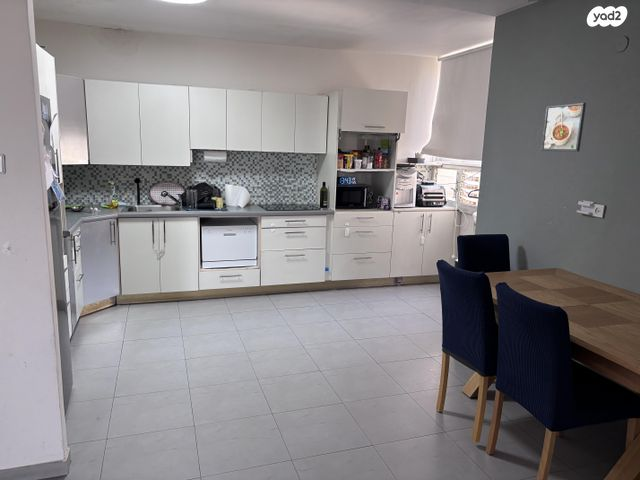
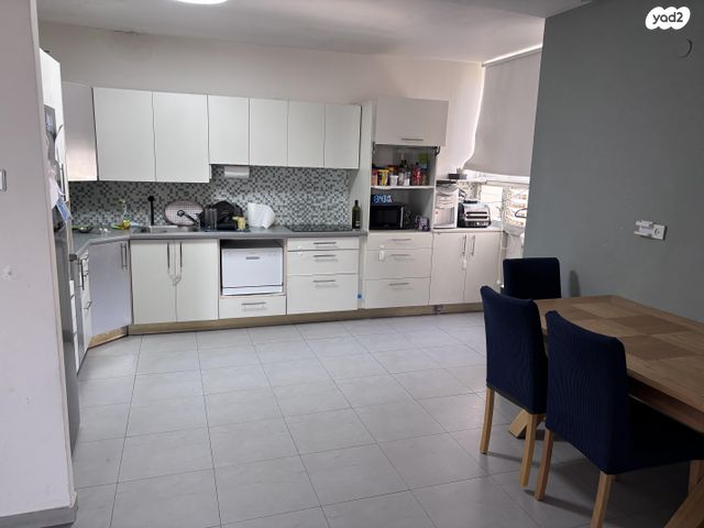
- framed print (562, 128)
